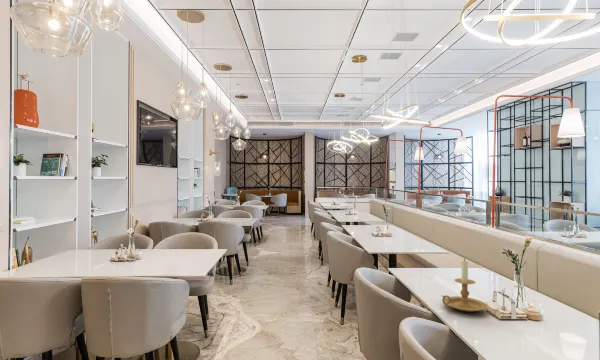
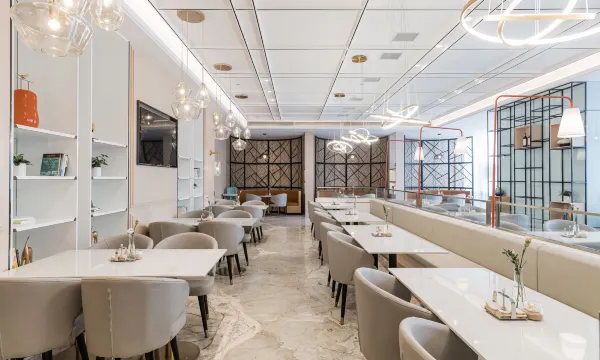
- candle holder (464, 283)
